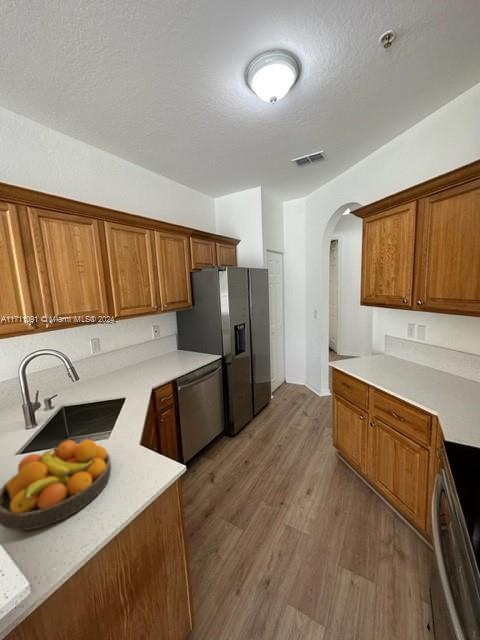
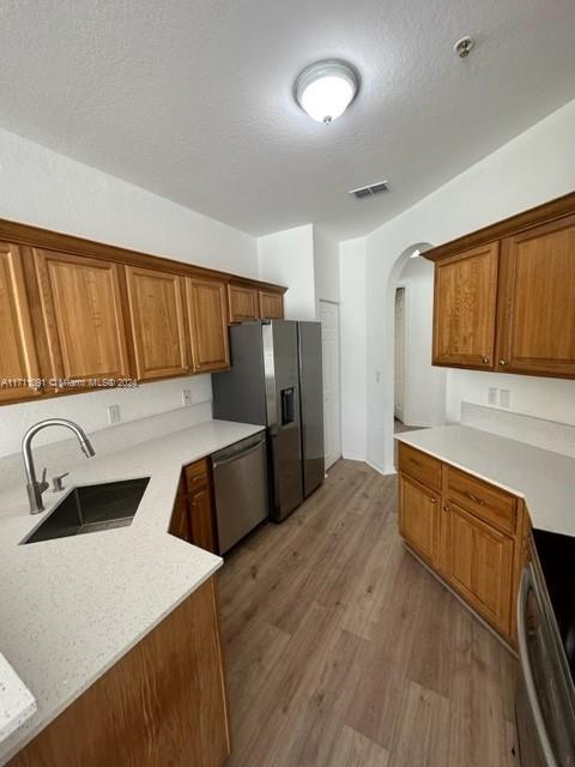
- fruit bowl (57, 469)
